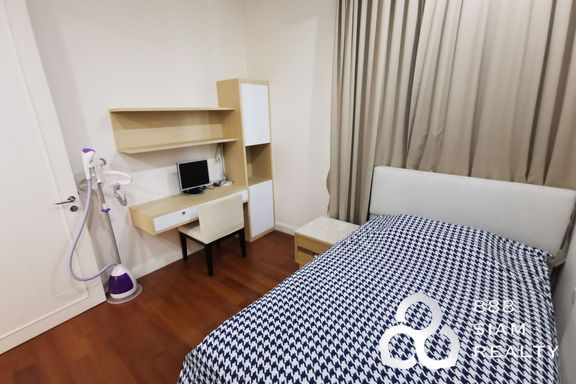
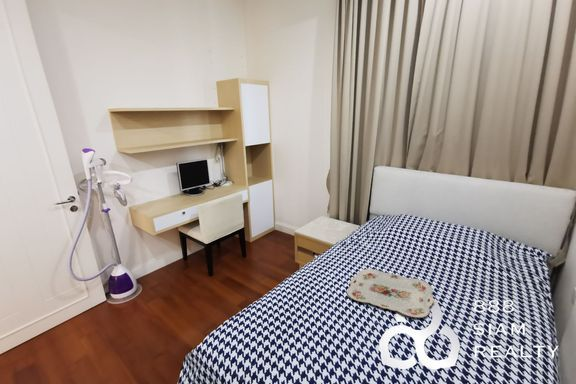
+ serving tray (389, 290)
